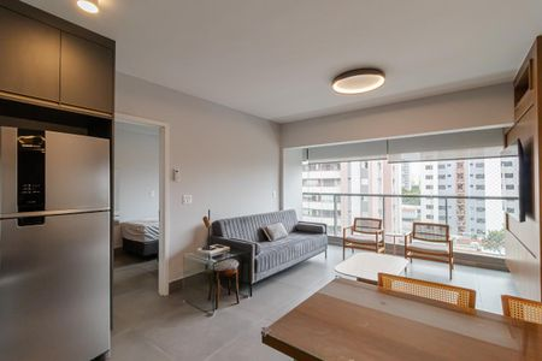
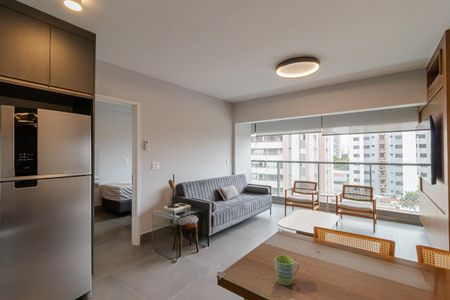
+ mug (287, 269)
